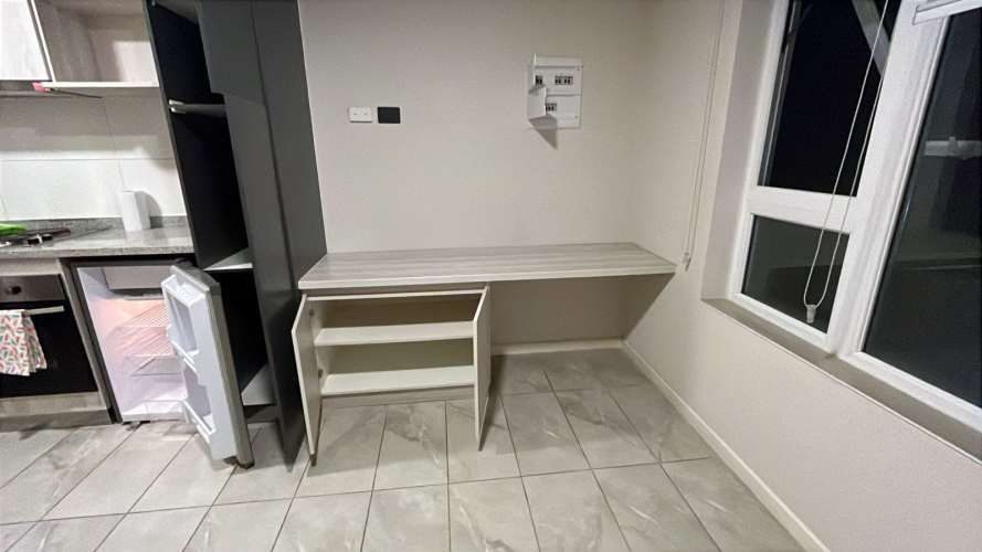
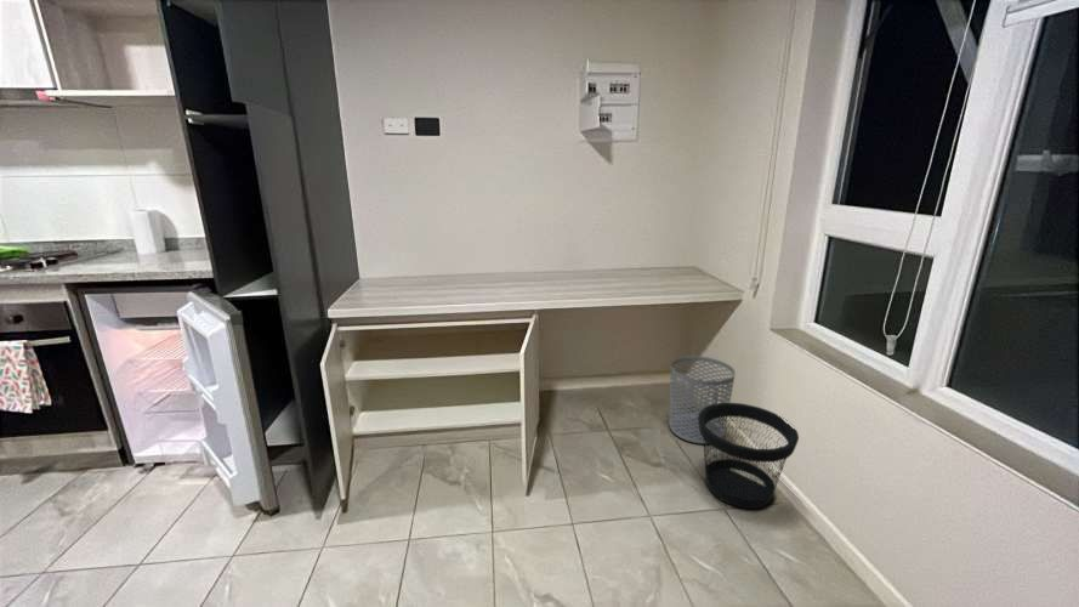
+ wastebasket (742, 456)
+ waste bin (699, 399)
